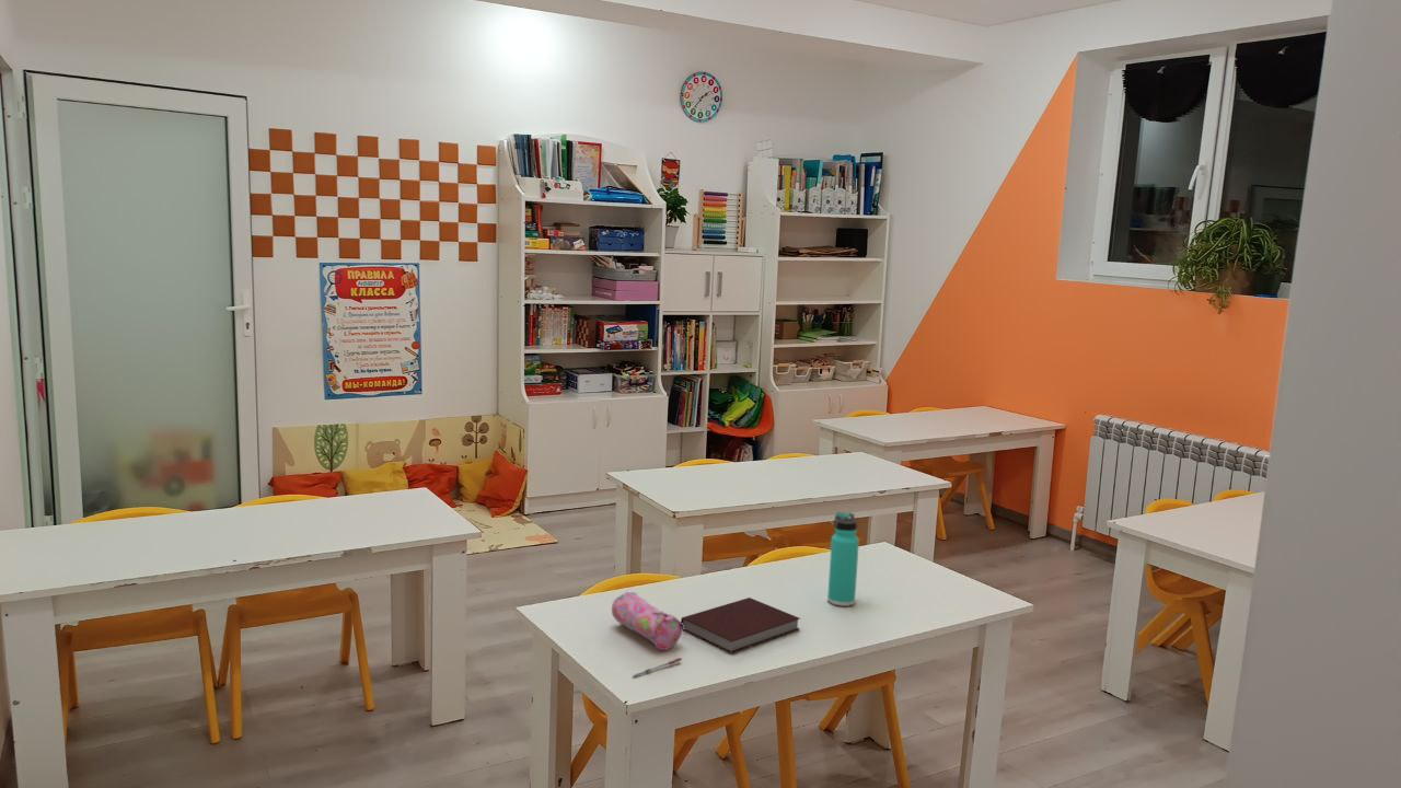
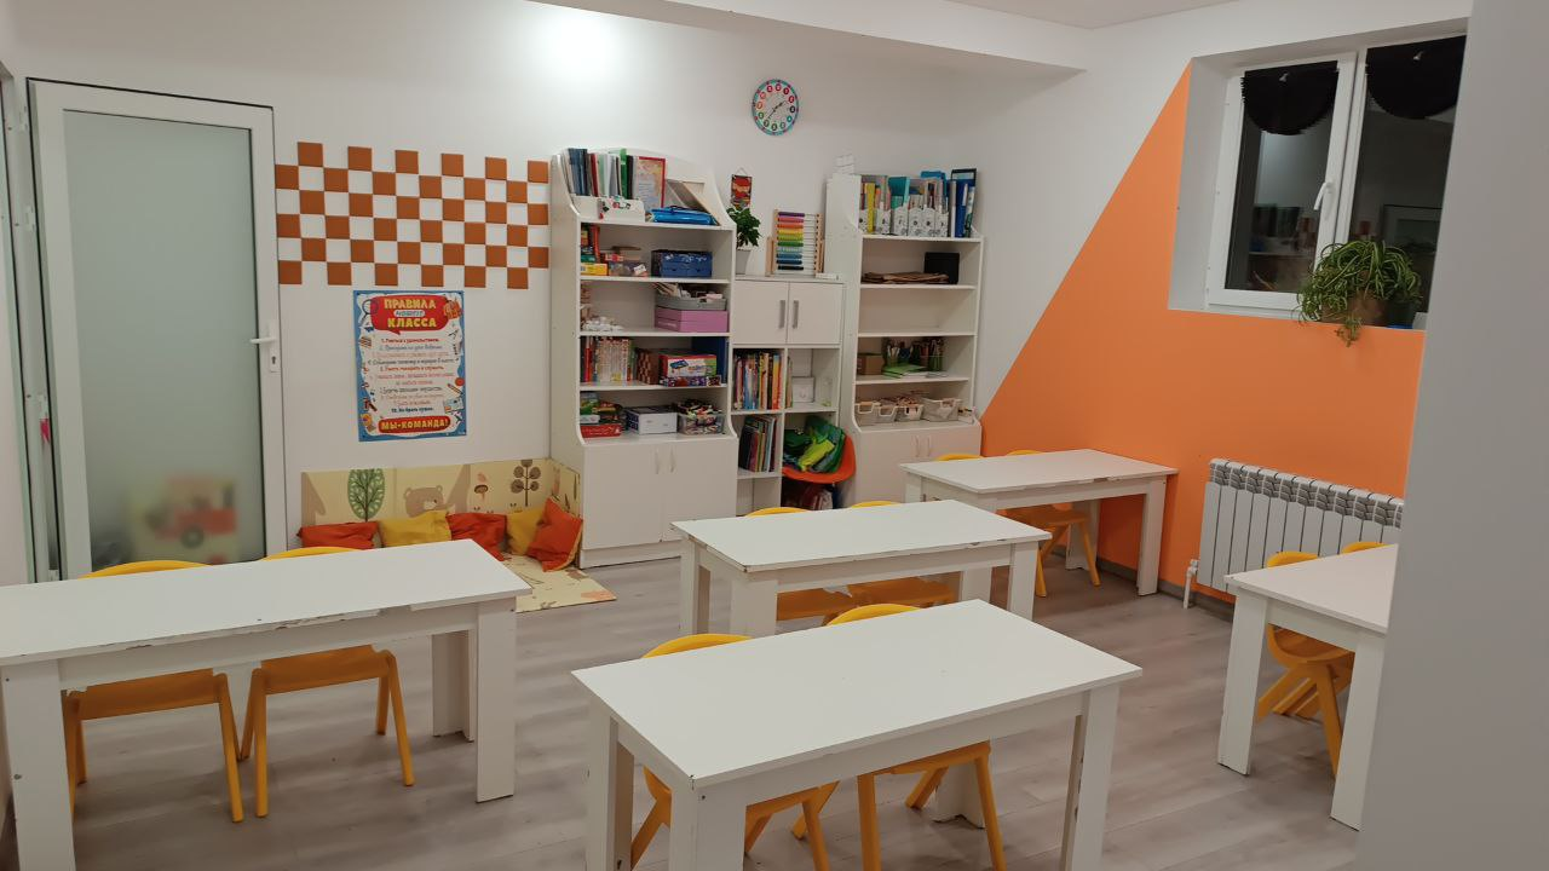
- pen (657, 667)
- notebook (740, 623)
- pencil case (647, 618)
- thermos bottle (844, 557)
